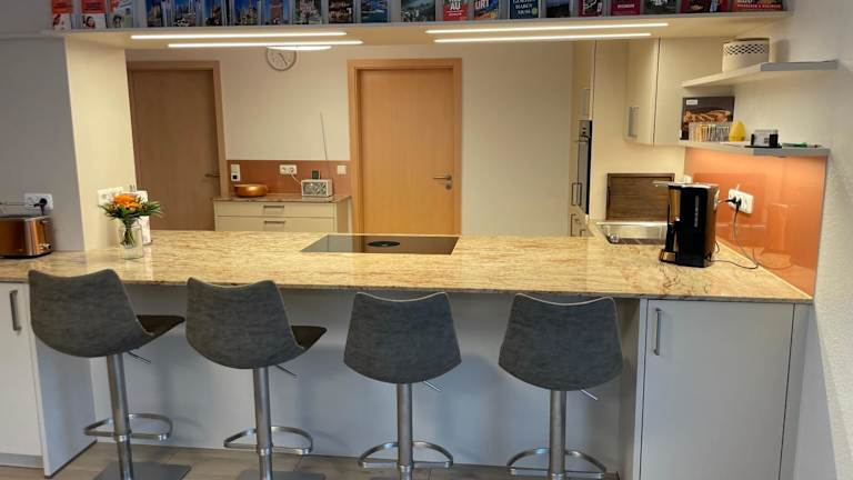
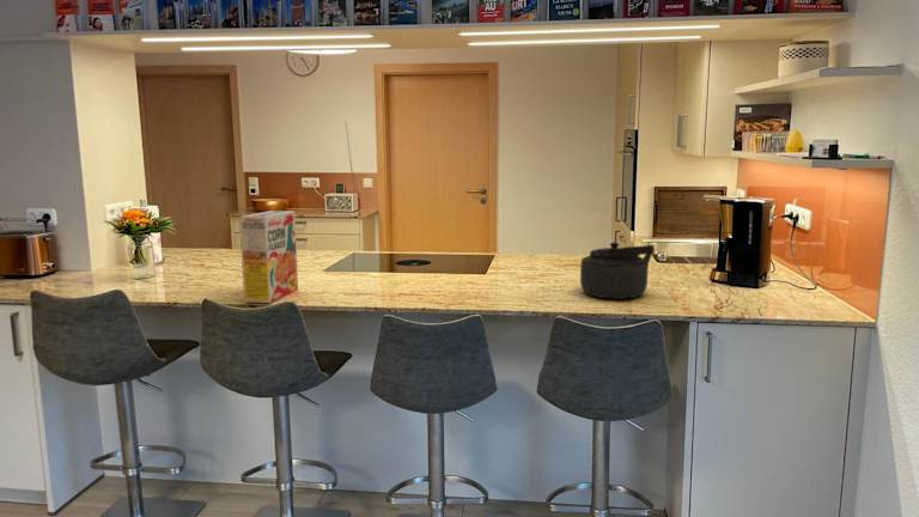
+ kettle (616, 267)
+ cereal box (269, 255)
